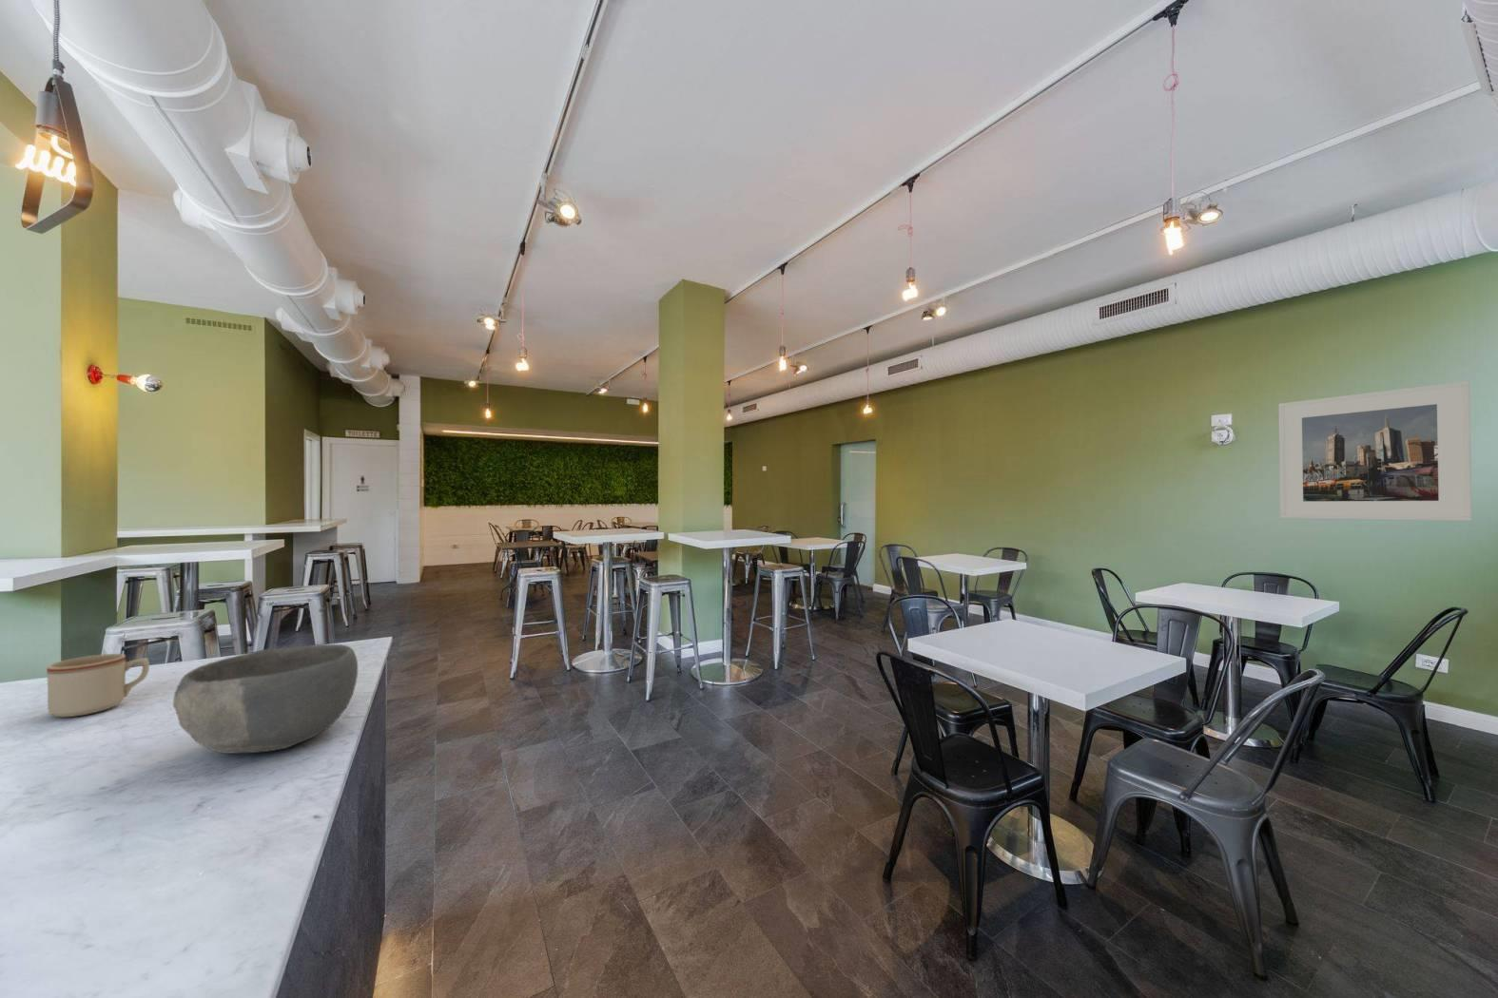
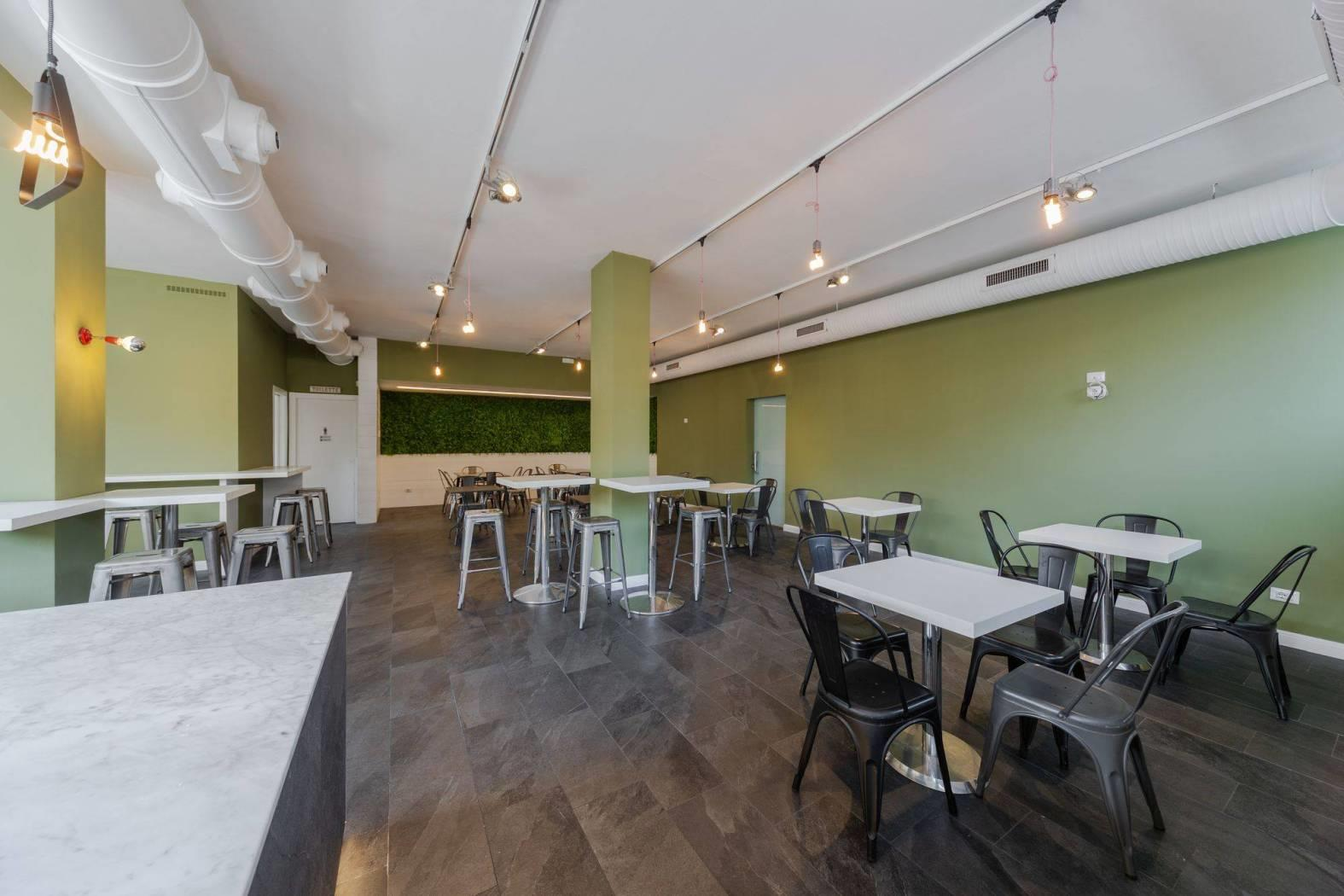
- bowl (274, 699)
- mug (100, 683)
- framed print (1365, 457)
